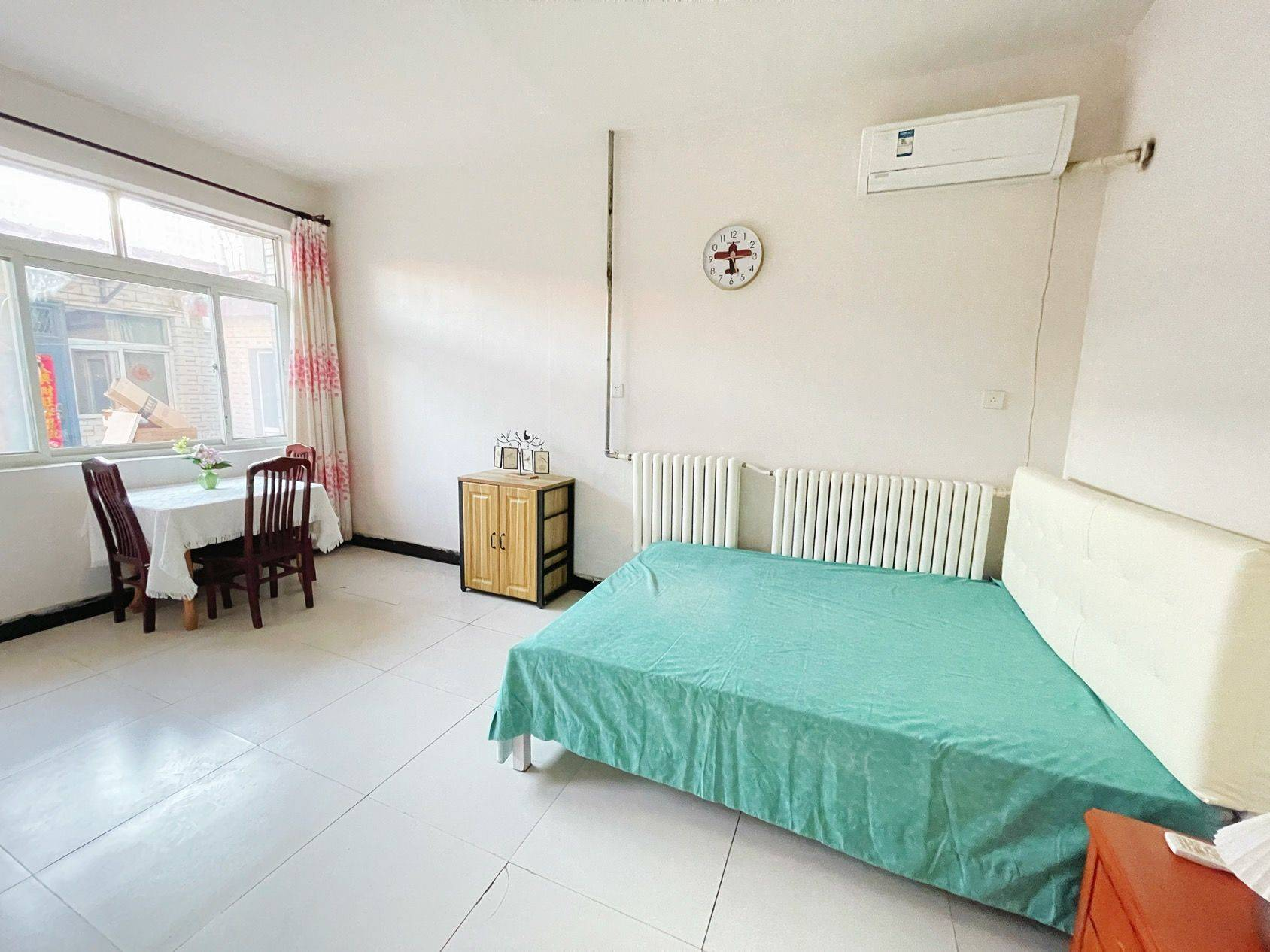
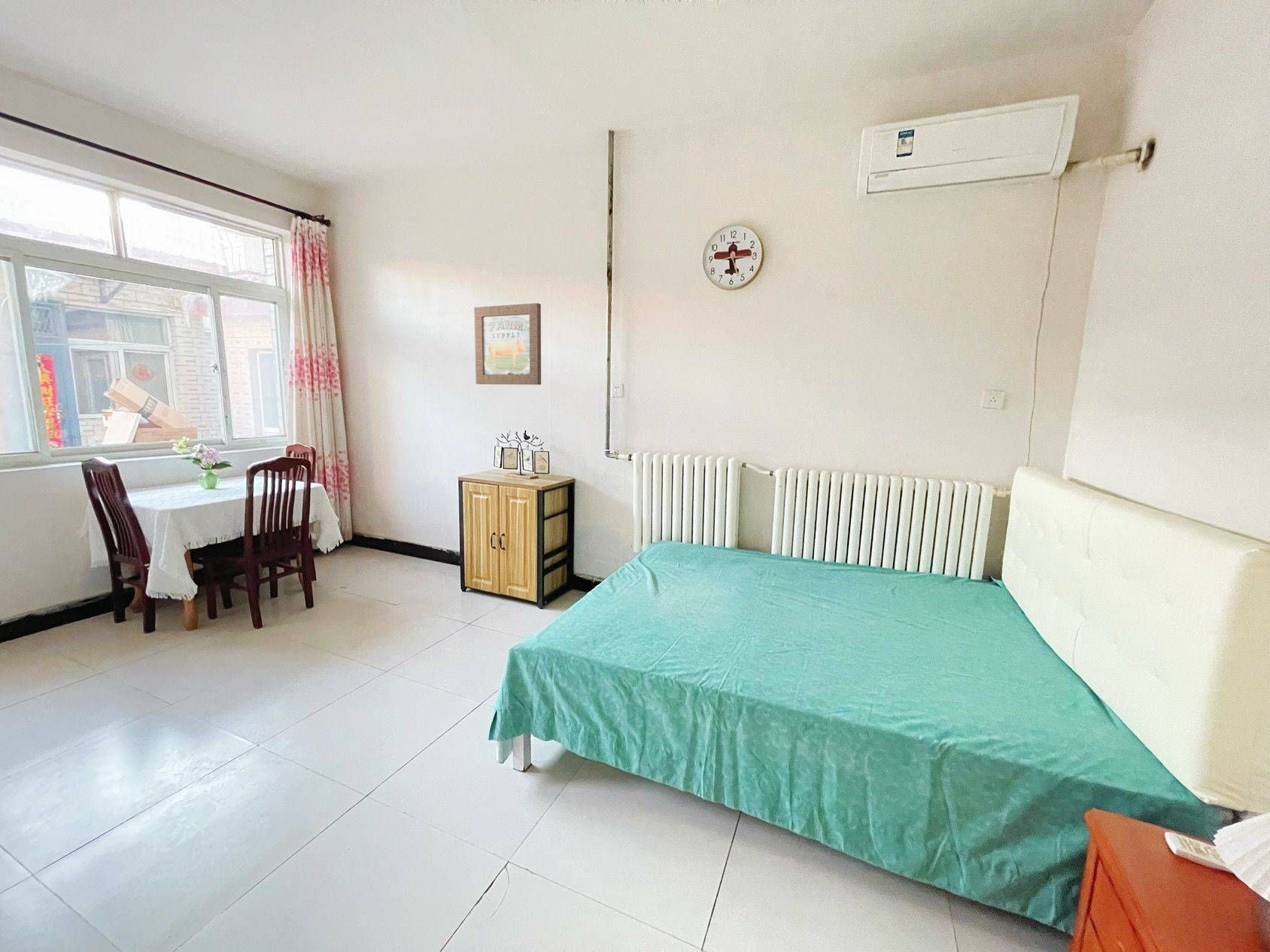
+ wall art (507, 345)
